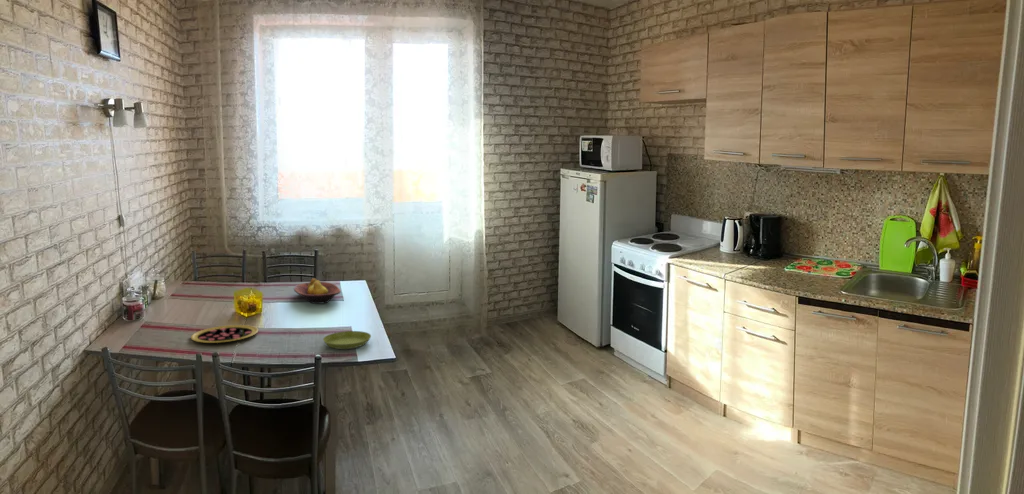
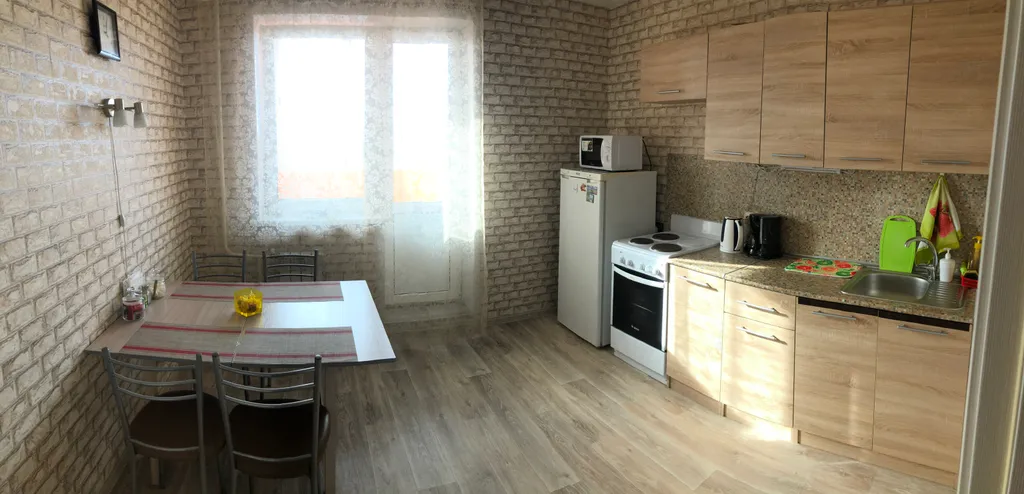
- fruit bowl (317, 289)
- pizza (225, 334)
- saucer (347, 340)
